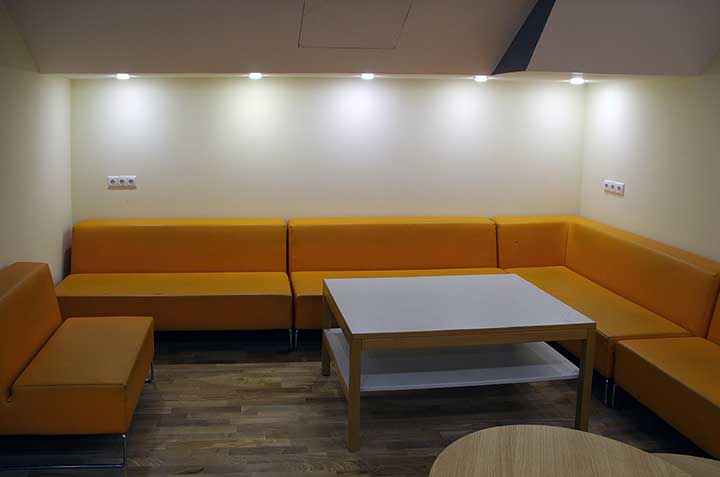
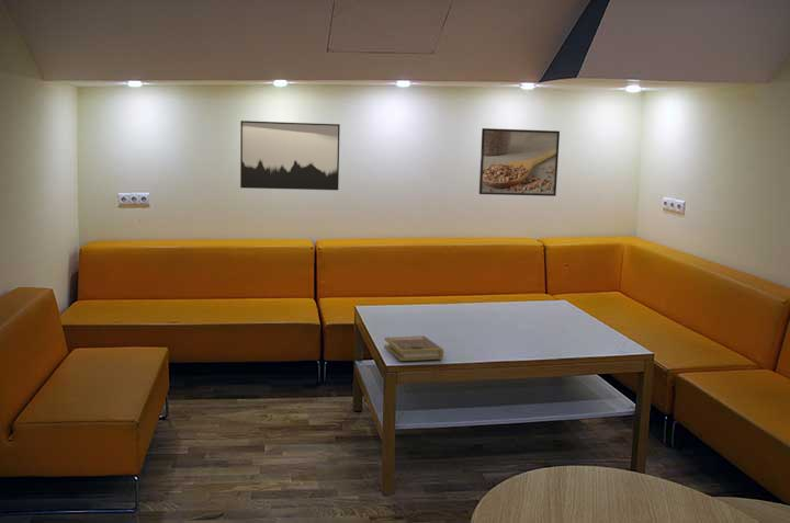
+ wall art (290, 156)
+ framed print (519, 162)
+ book (413, 348)
